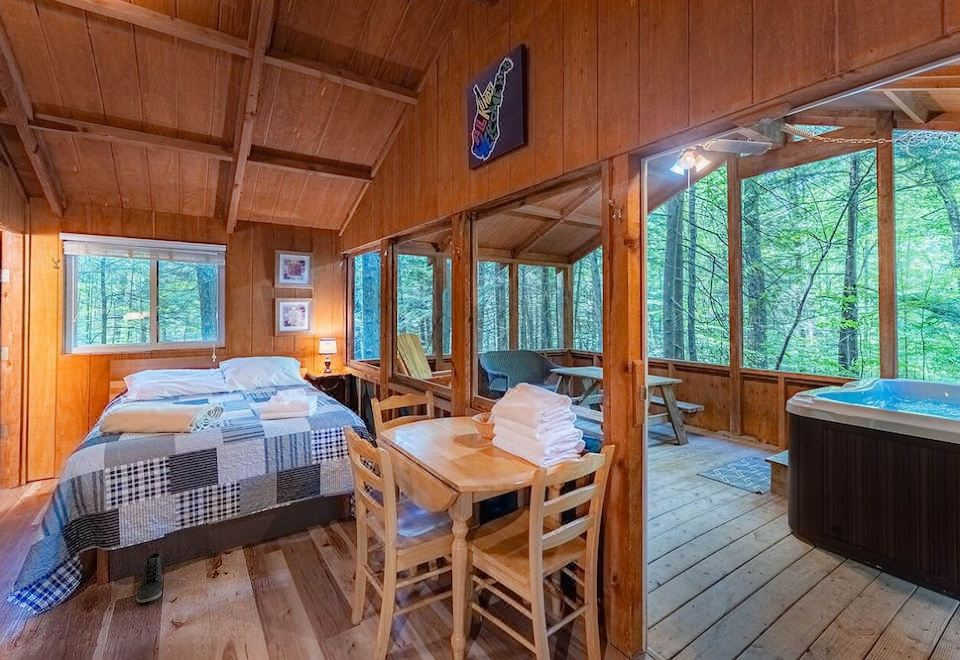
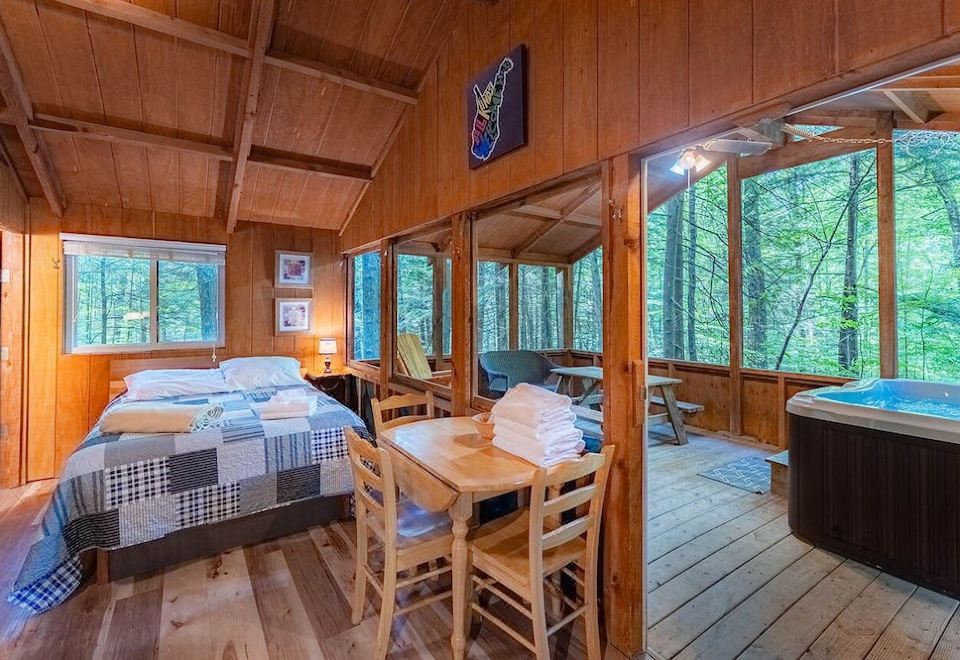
- sneaker (149, 577)
